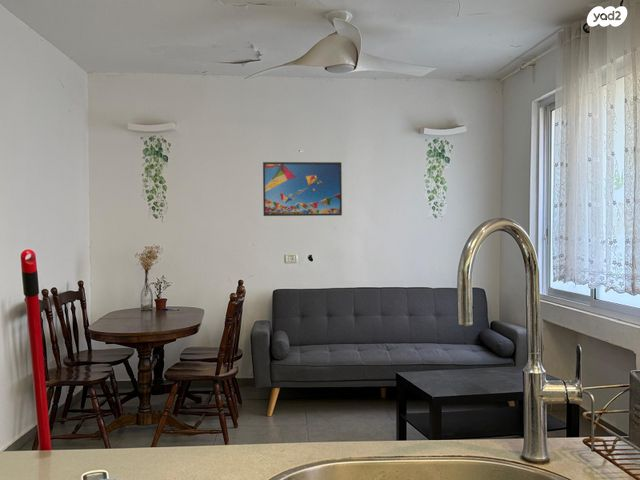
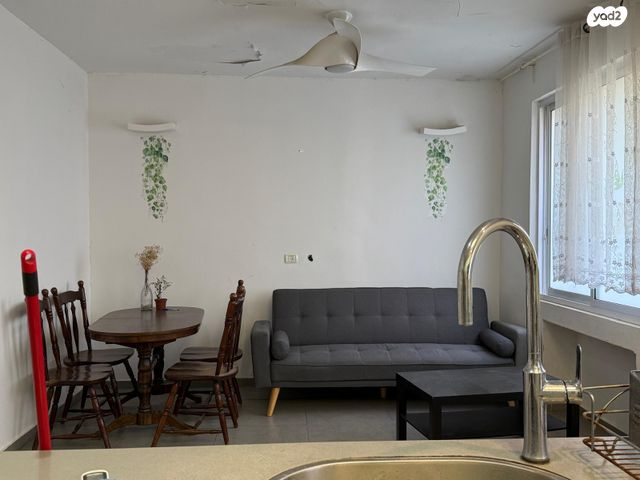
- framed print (302, 189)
